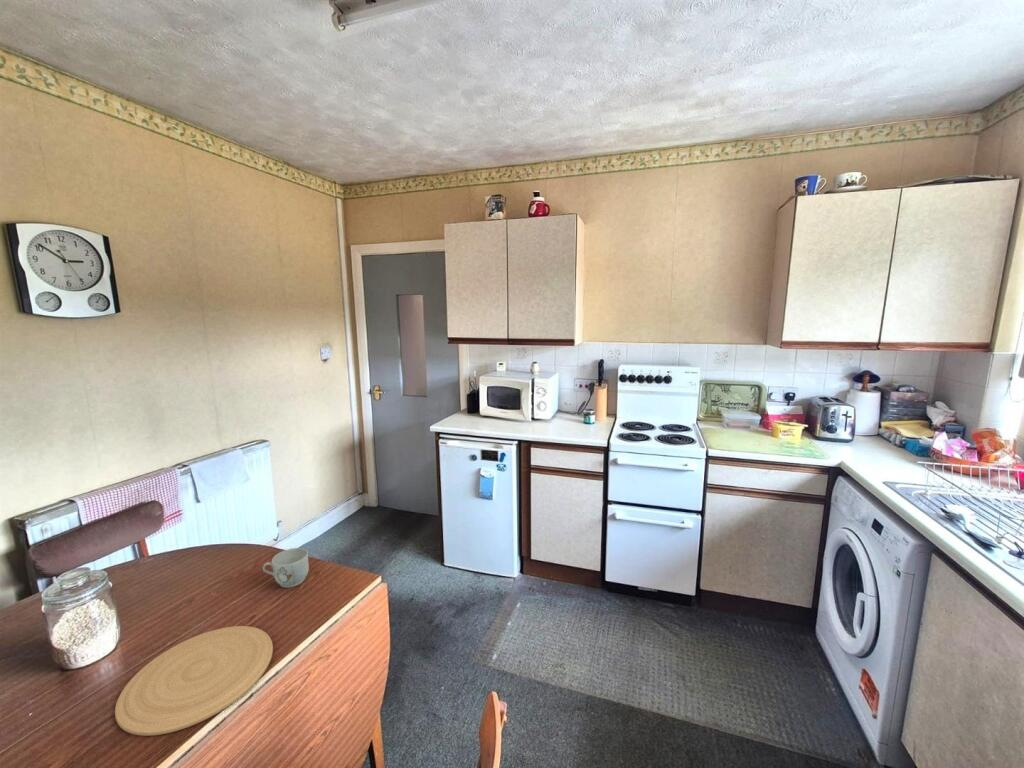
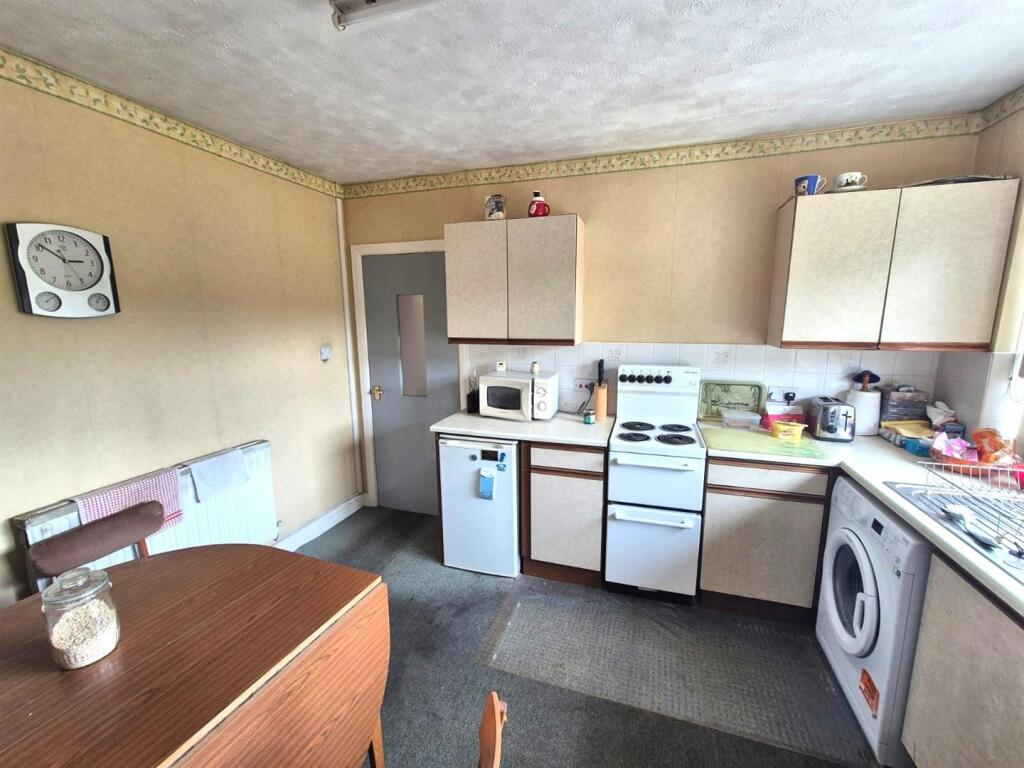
- plate (200, 671)
- mug (286, 569)
